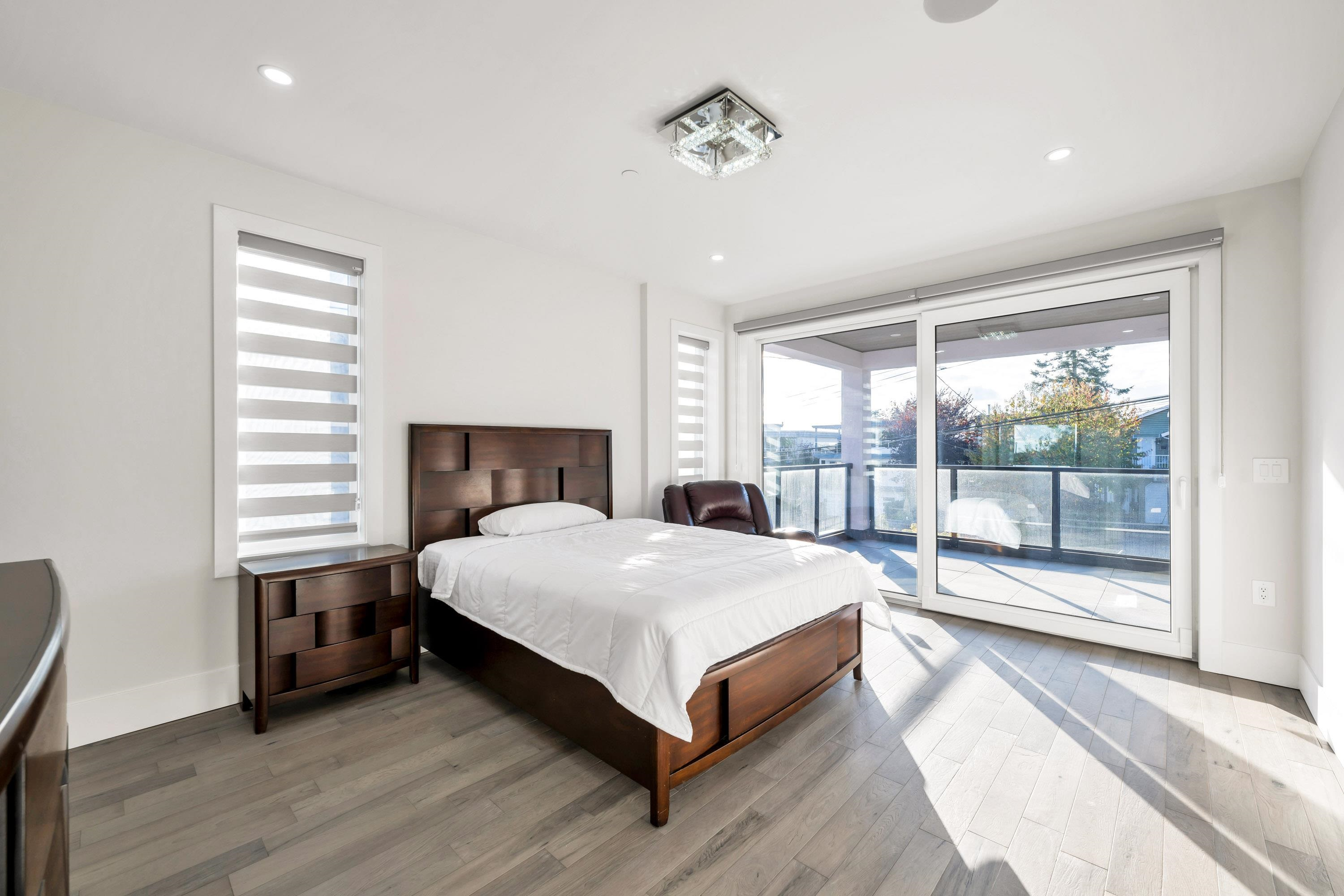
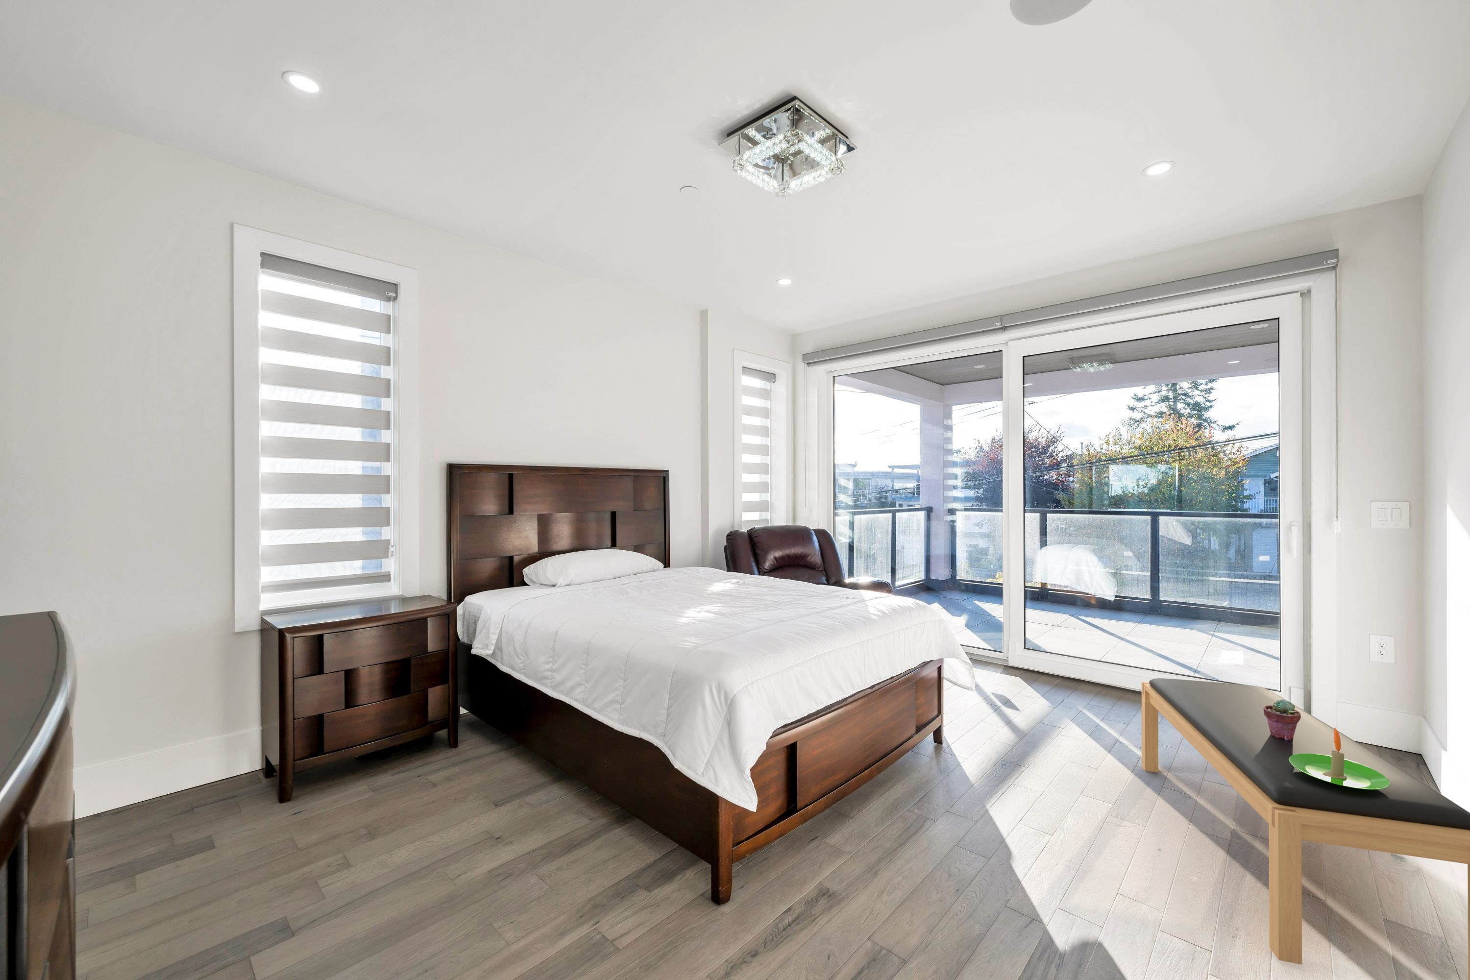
+ bench (1271, 786)
+ potted succulent (1282, 718)
+ candle (1338, 752)
